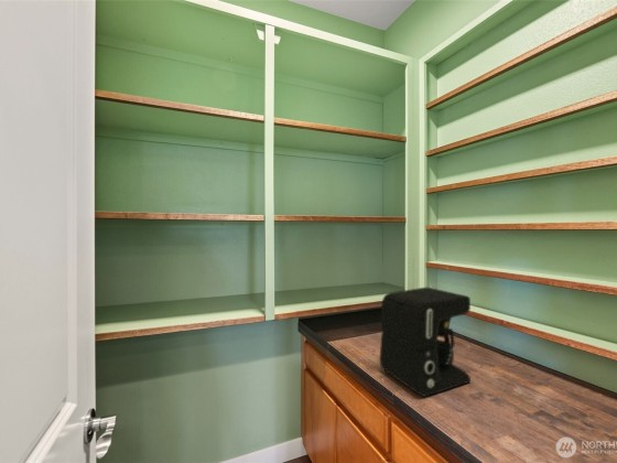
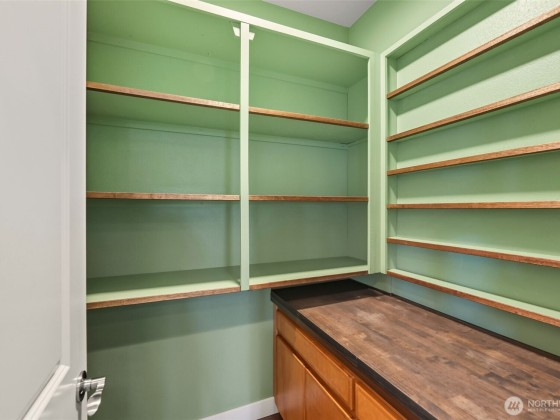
- coffee maker (427, 334)
